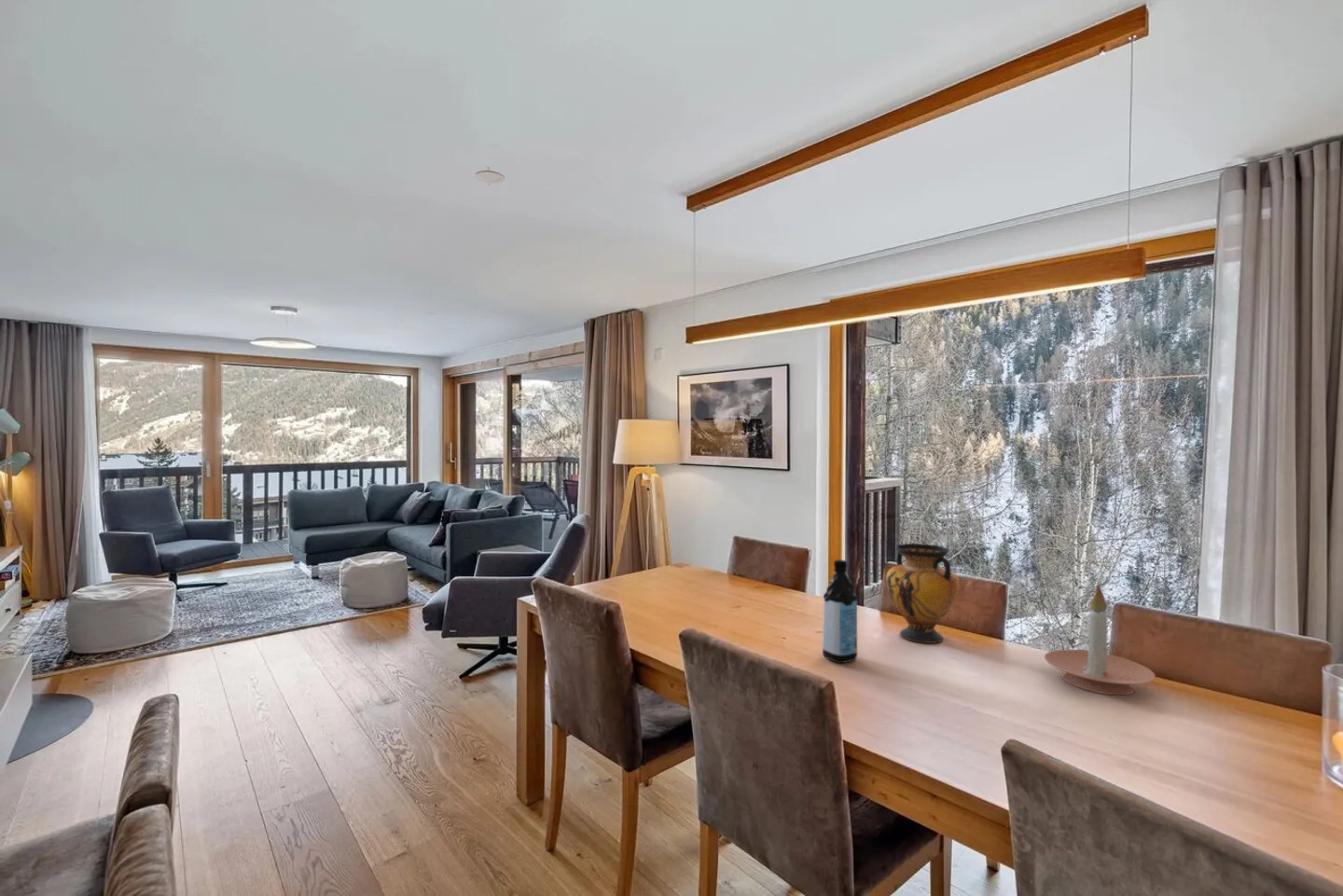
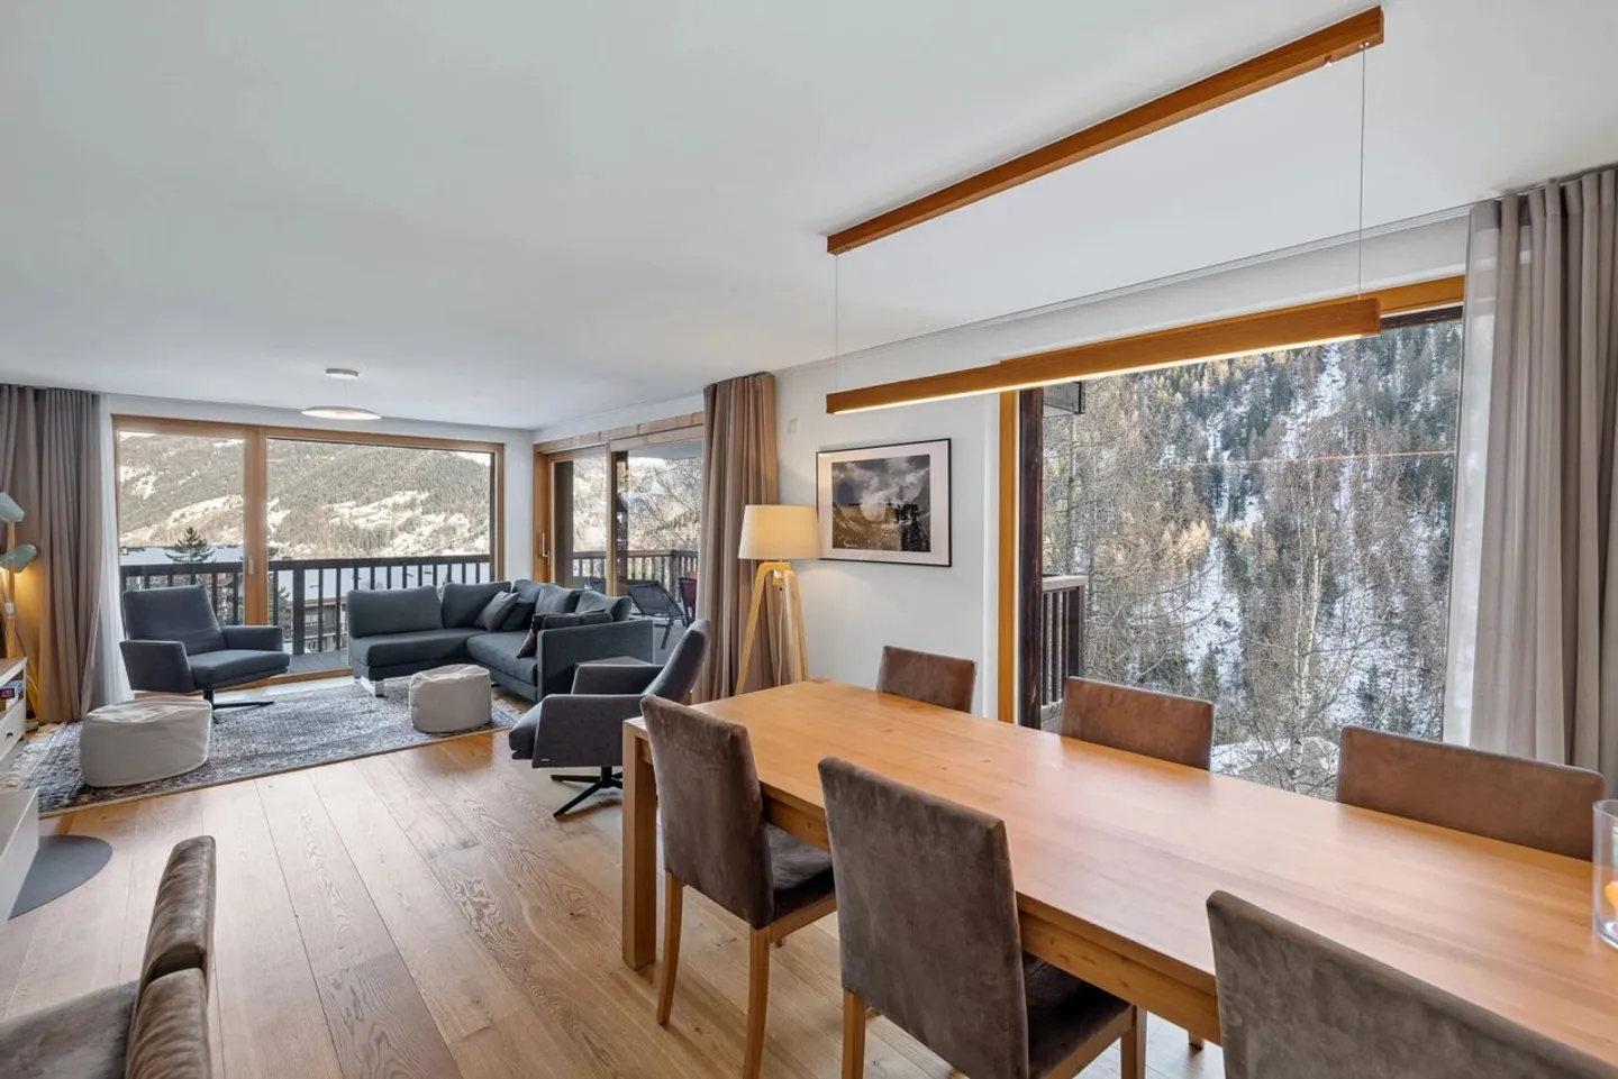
- recessed light (490, 175)
- water bottle (839, 609)
- candle holder (1098, 633)
- vase (921, 592)
